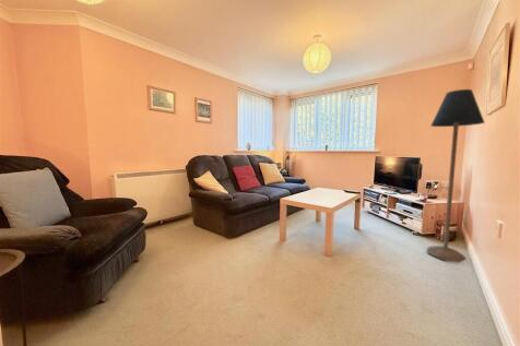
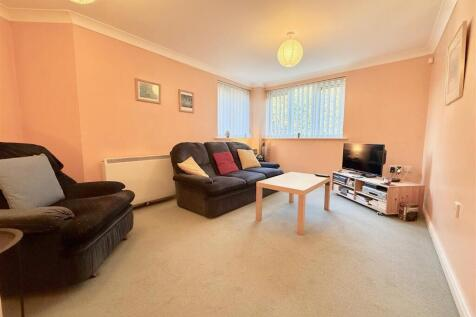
- floor lamp (451, 176)
